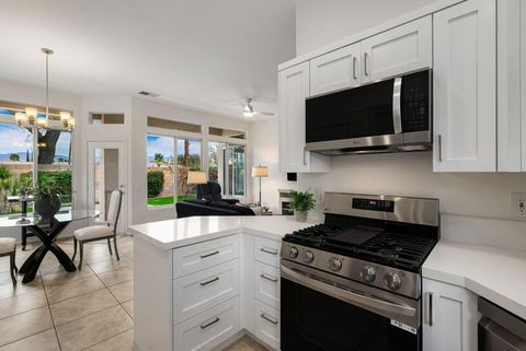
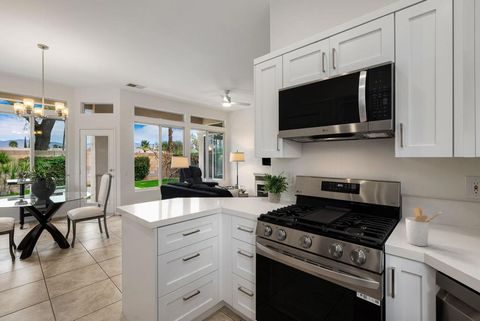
+ utensil holder (423, 226)
